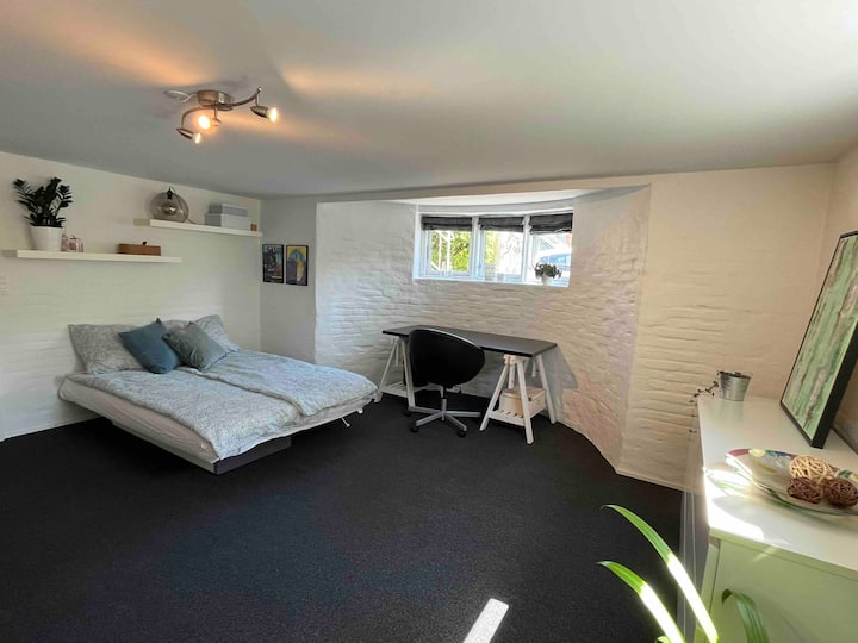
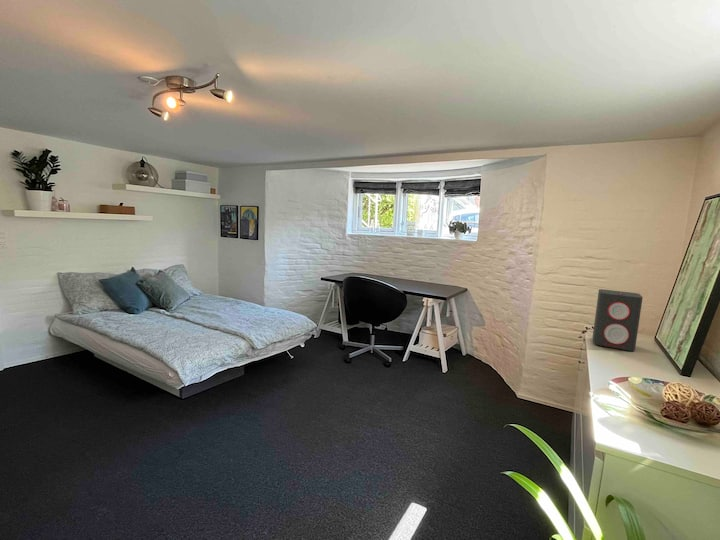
+ speaker (616, 318)
